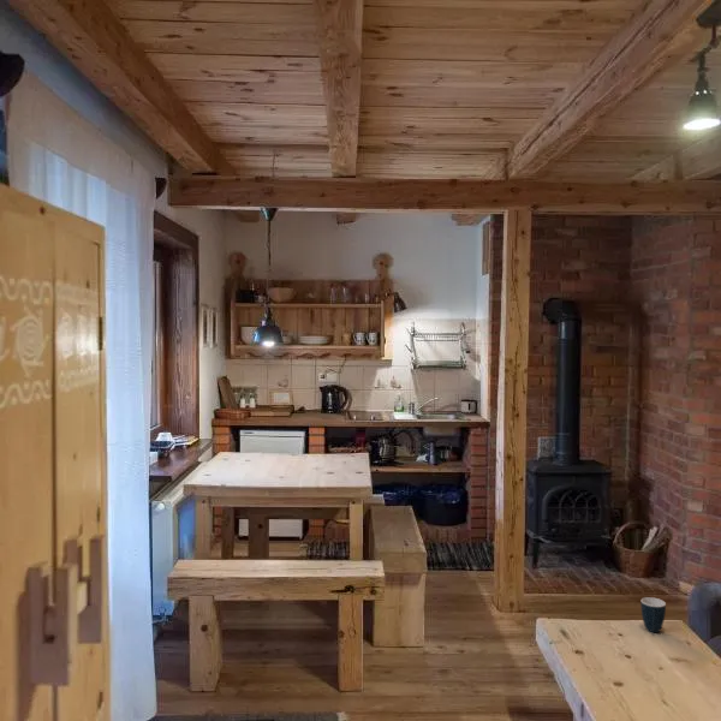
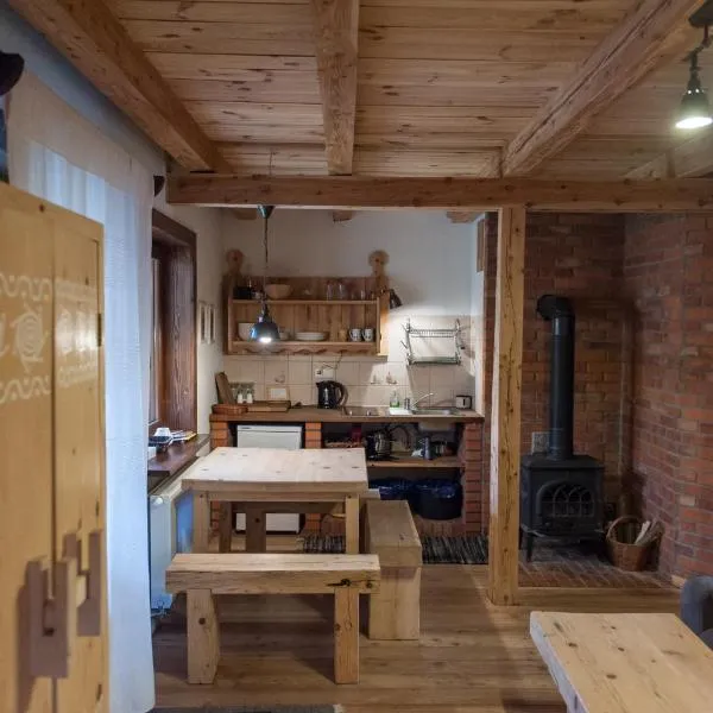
- mug (653, 616)
